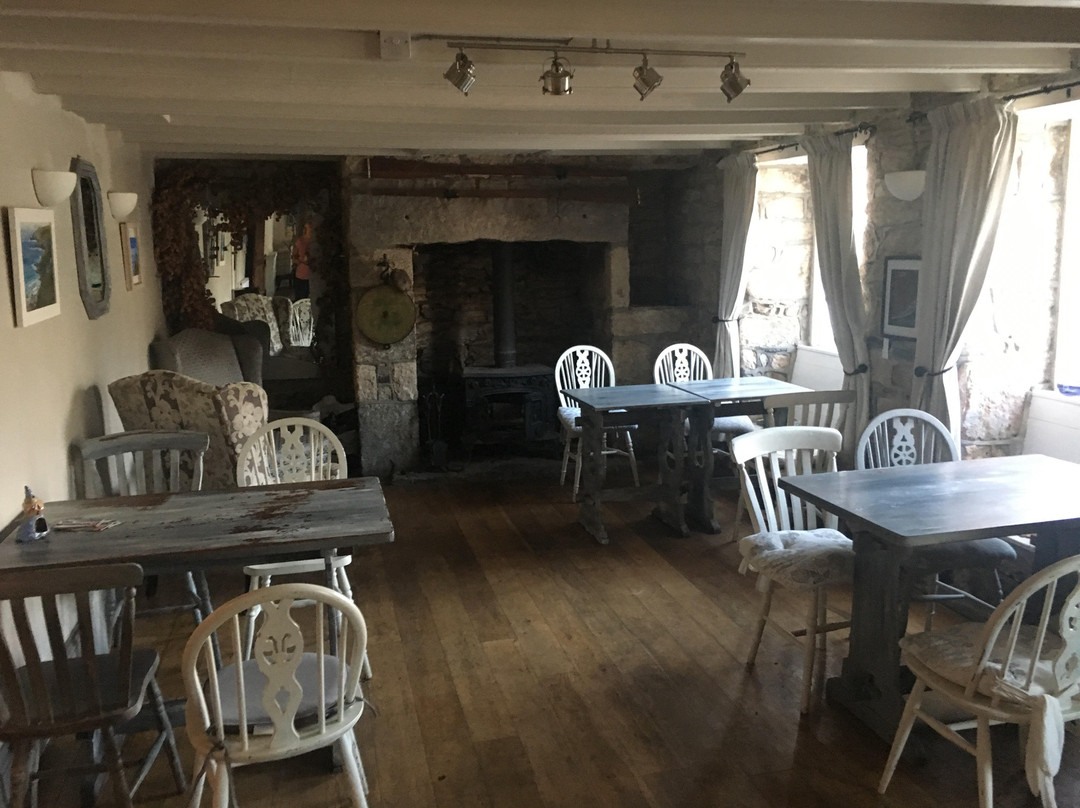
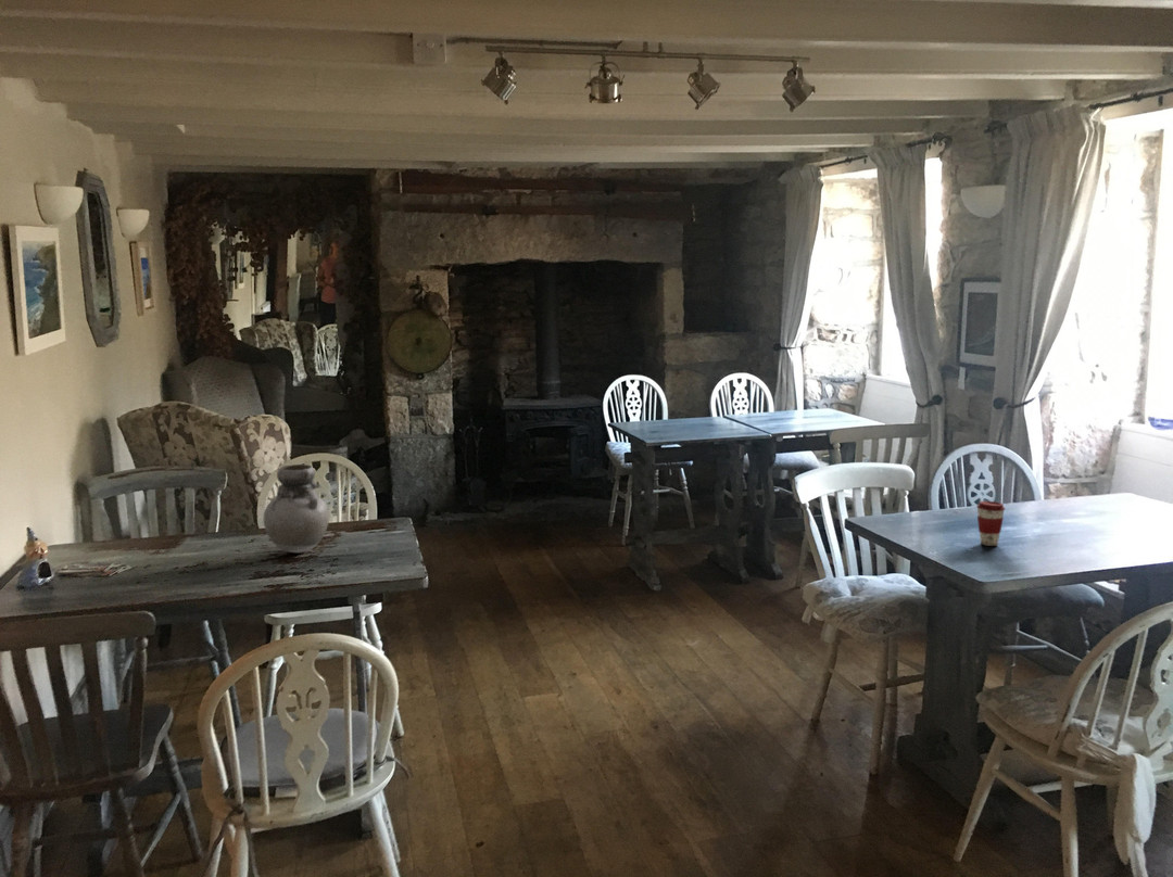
+ vase (295, 509)
+ coffee cup (989, 523)
